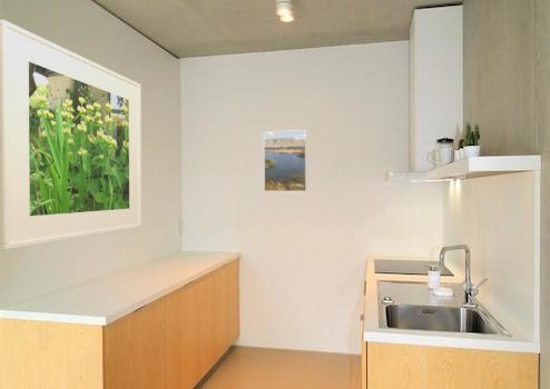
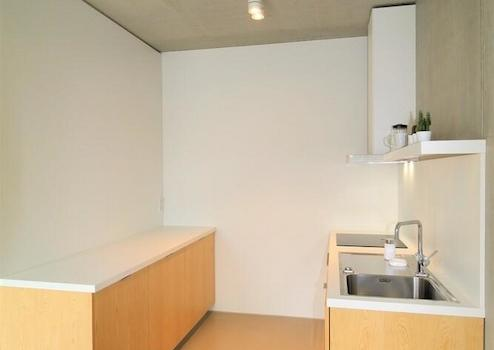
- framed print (285, 161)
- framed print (87, 148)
